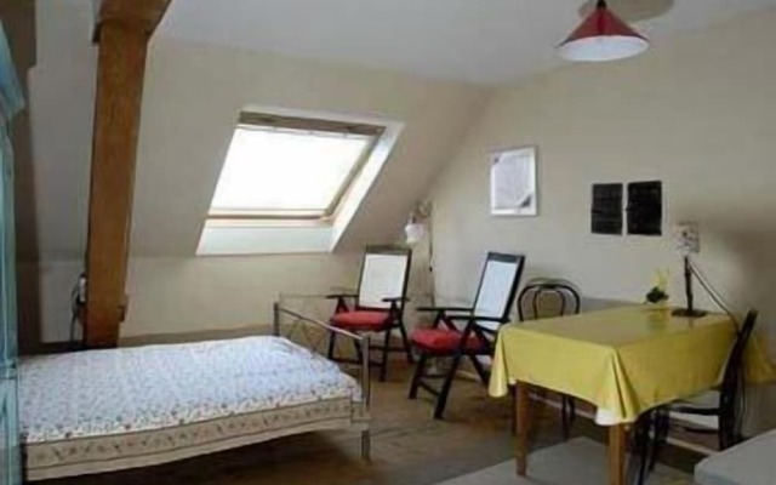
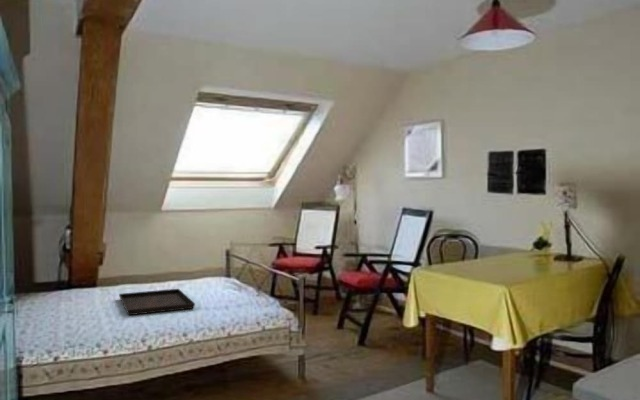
+ serving tray (155, 300)
